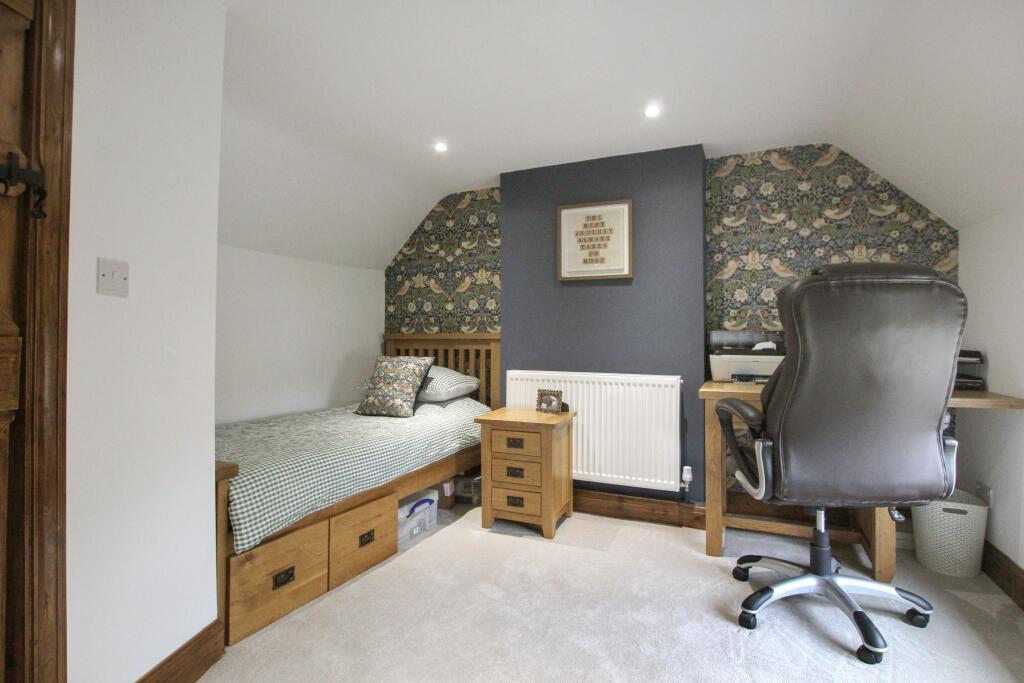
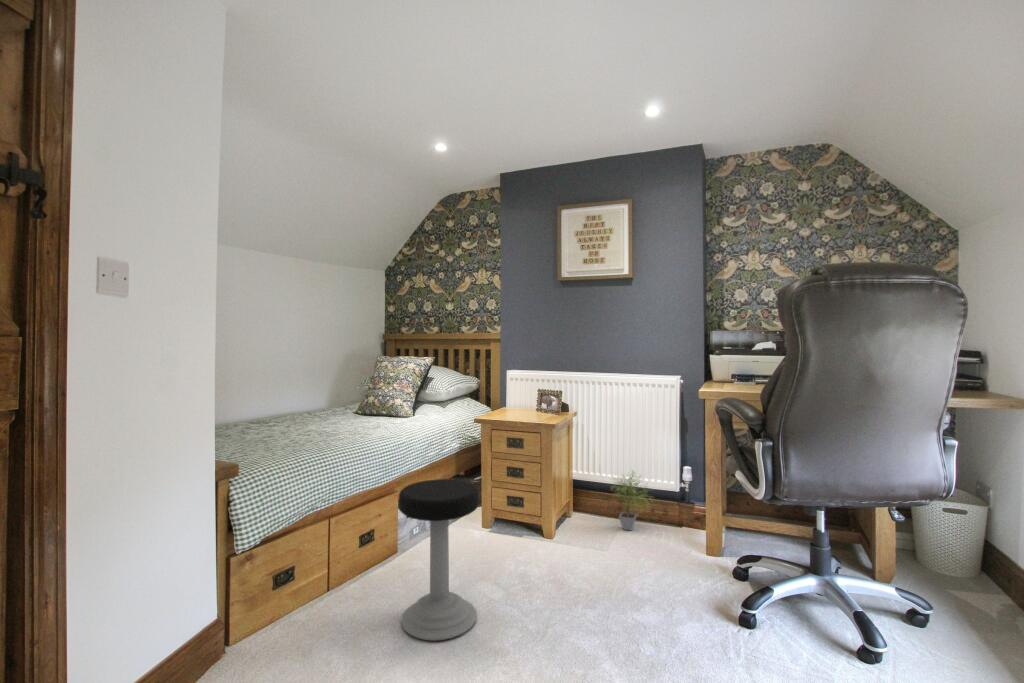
+ stool (439, 553)
+ potted plant (631, 497)
